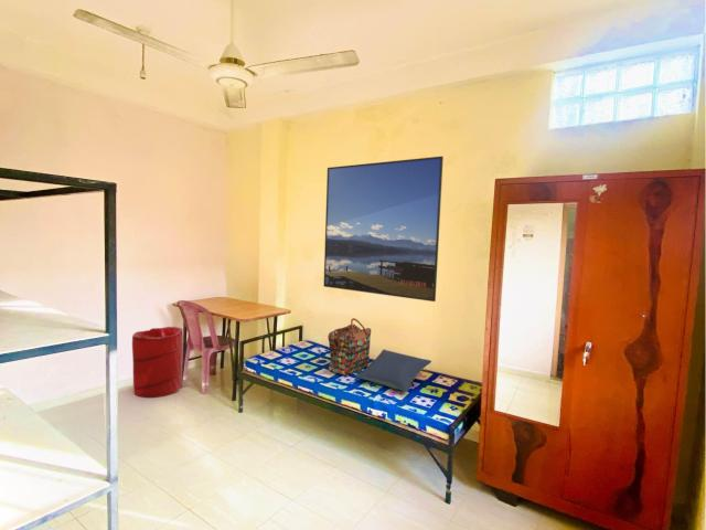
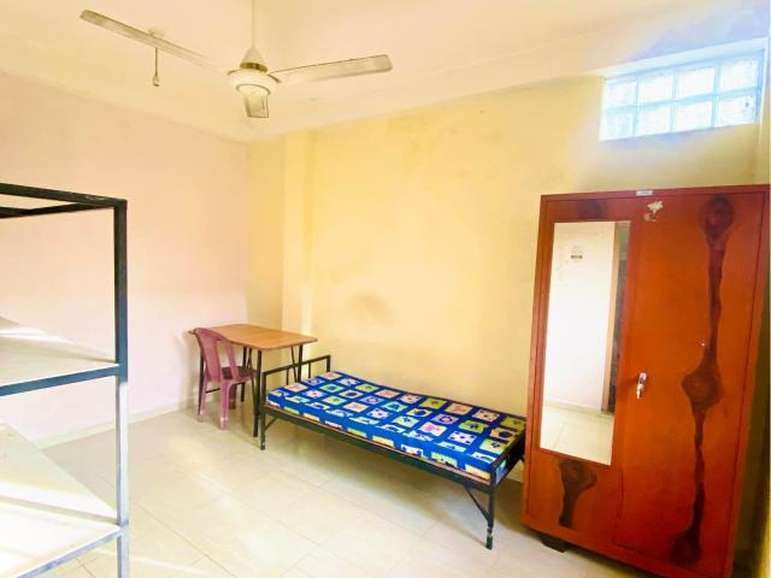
- laundry hamper (158, 359)
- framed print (376, 229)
- pillow (393, 369)
- backpack (350, 343)
